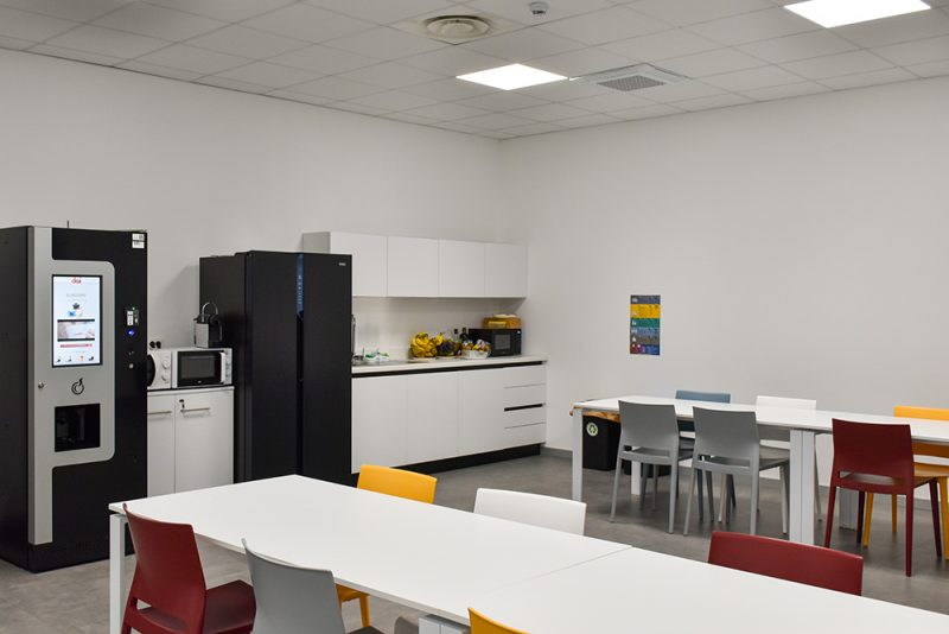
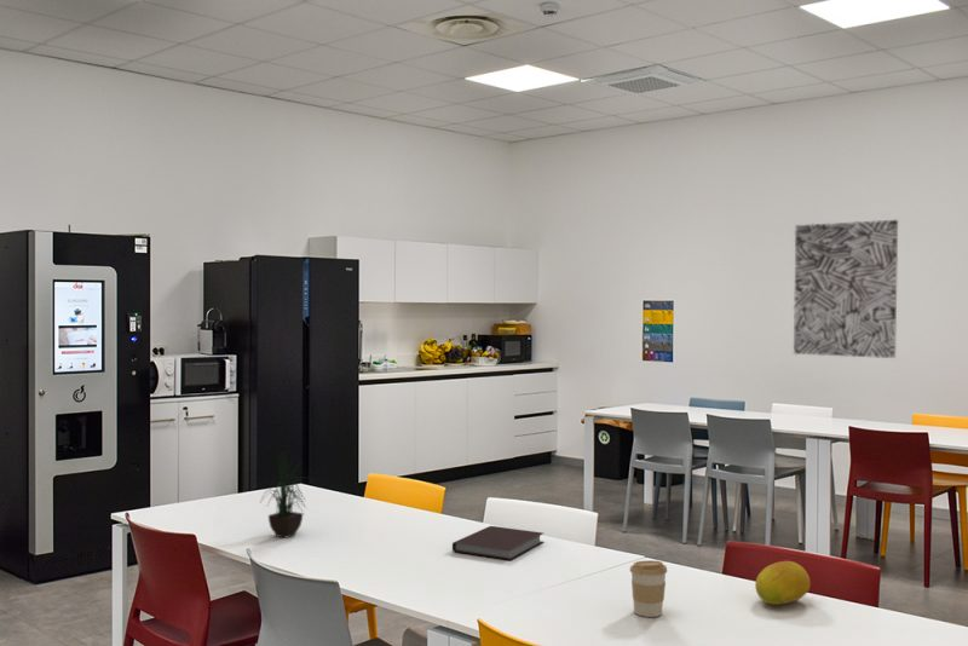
+ wall art (843, 289)
+ fruit (780, 583)
+ notebook (499, 542)
+ potted plant (284, 484)
+ coffee cup (647, 587)
